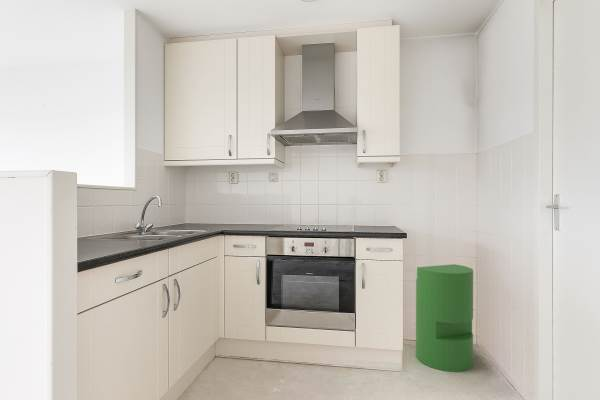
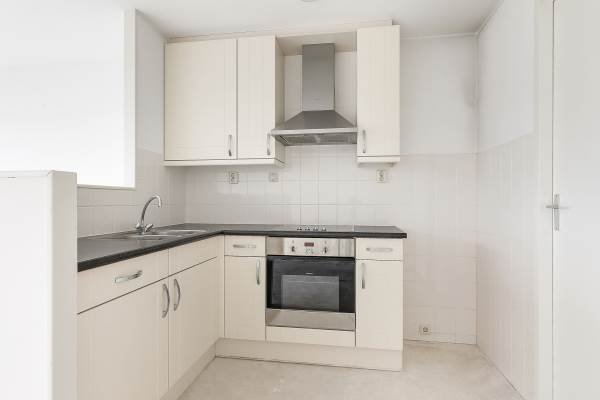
- trash can (443, 313)
